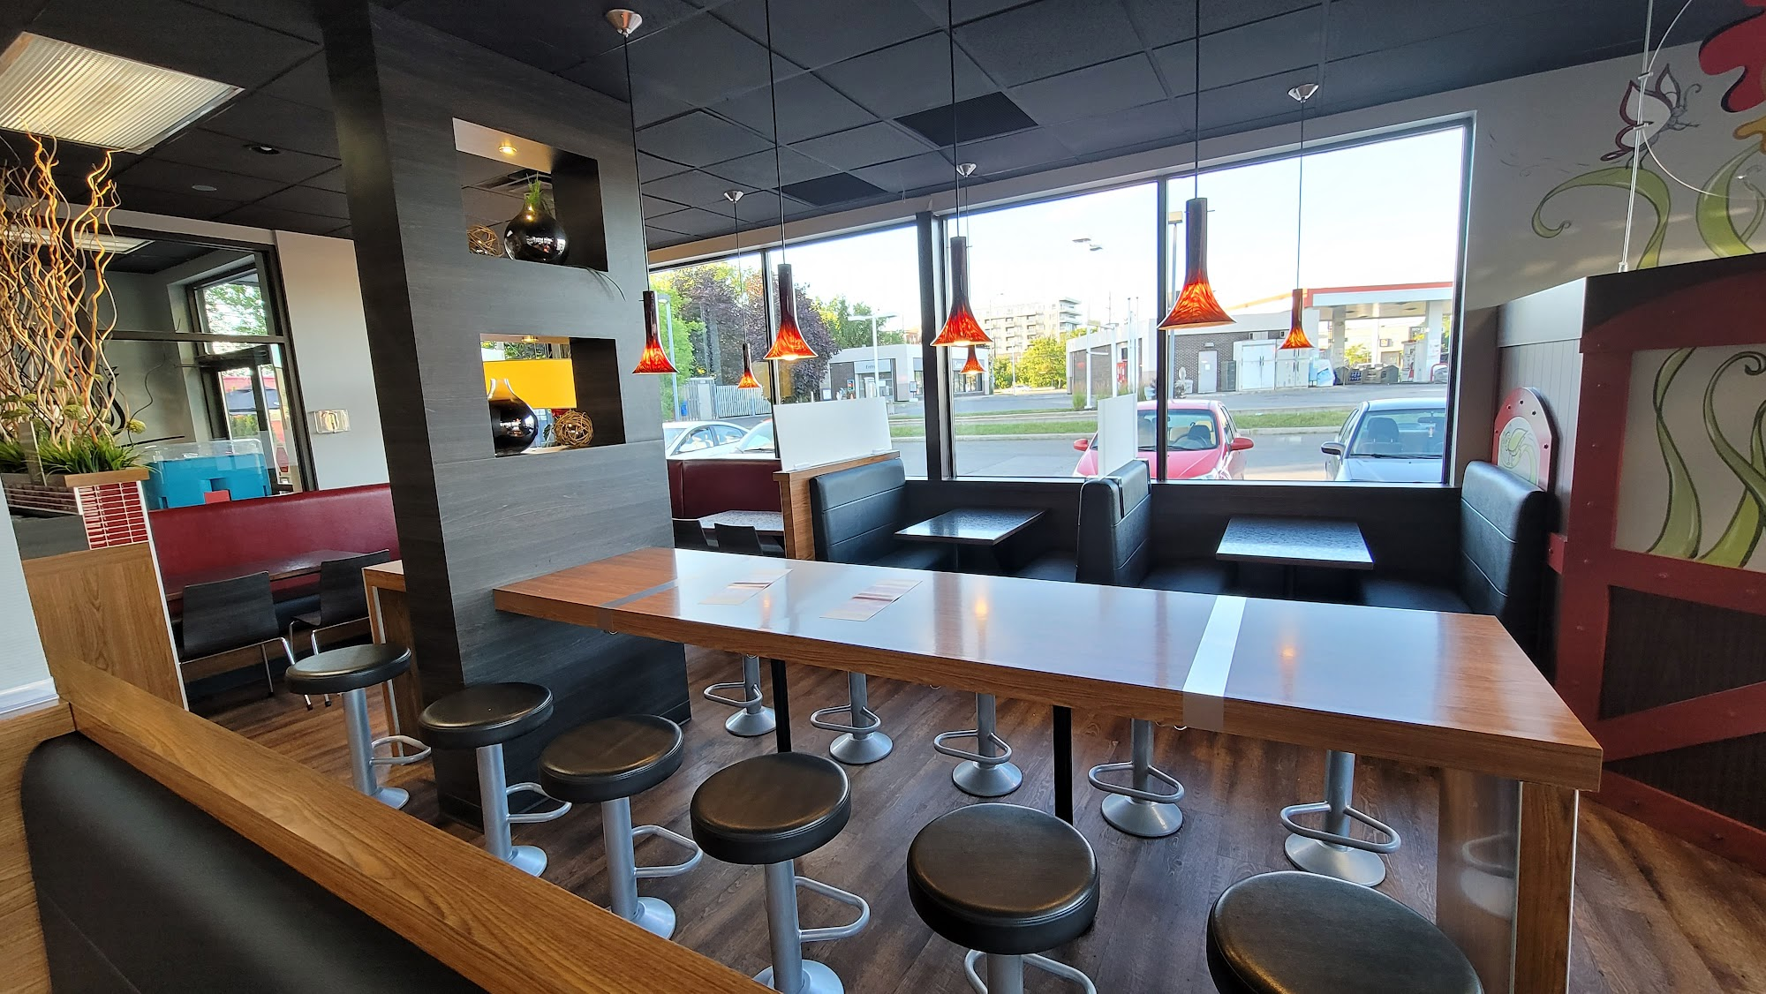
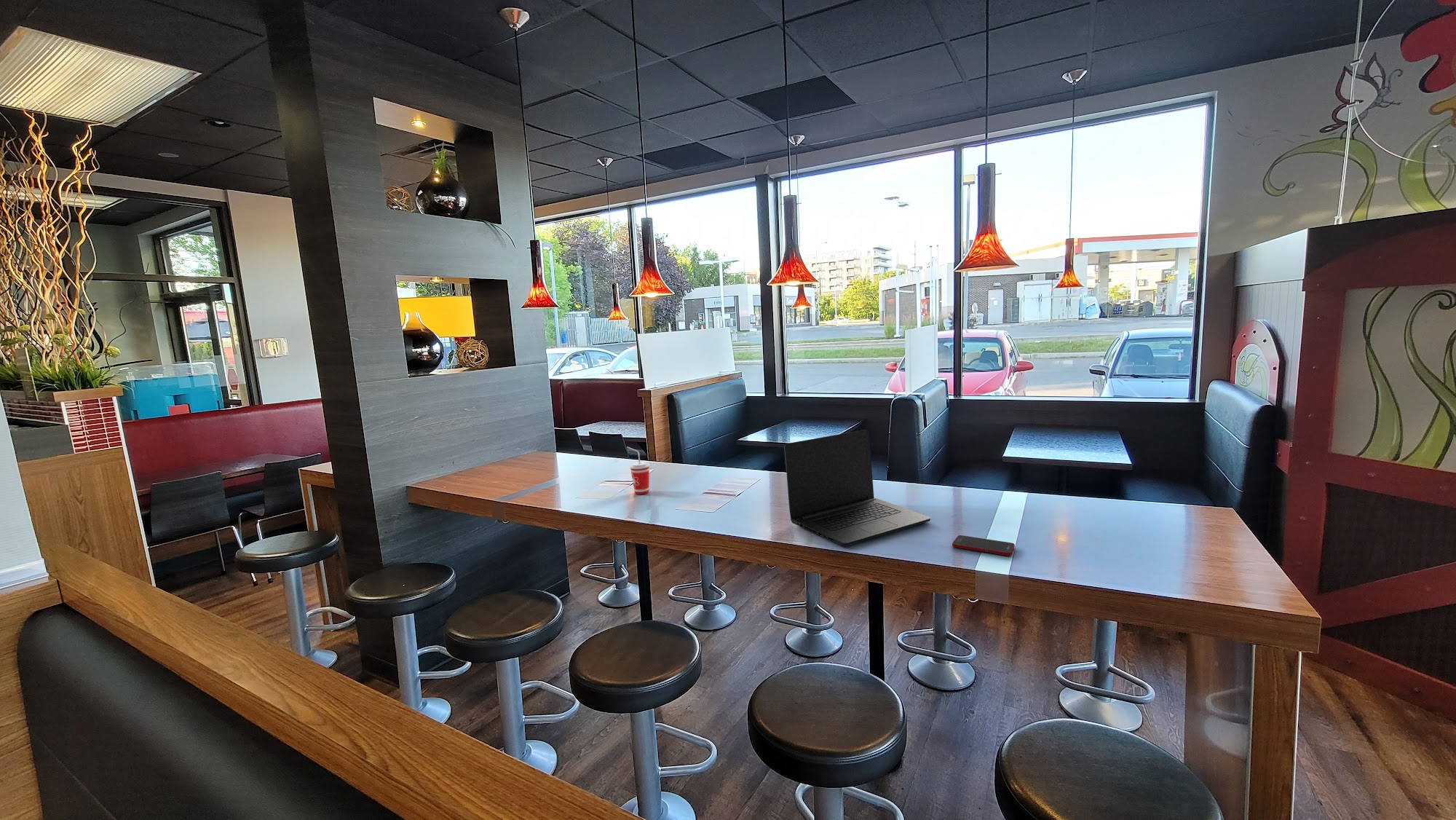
+ beverage cup (638, 470)
+ laptop (857, 482)
+ cell phone (983, 545)
